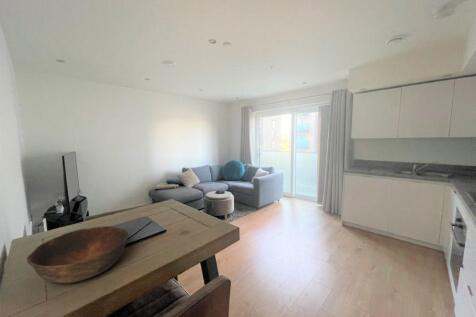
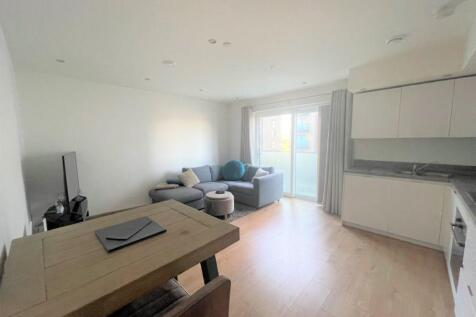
- bowl (84, 254)
